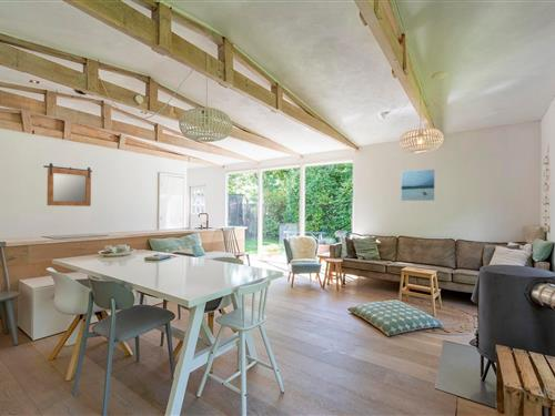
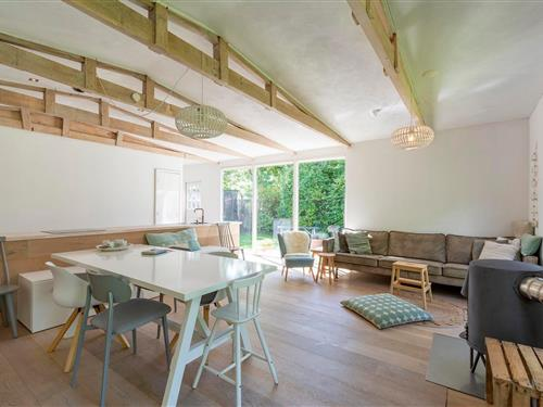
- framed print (417, 185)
- mirror (69, 185)
